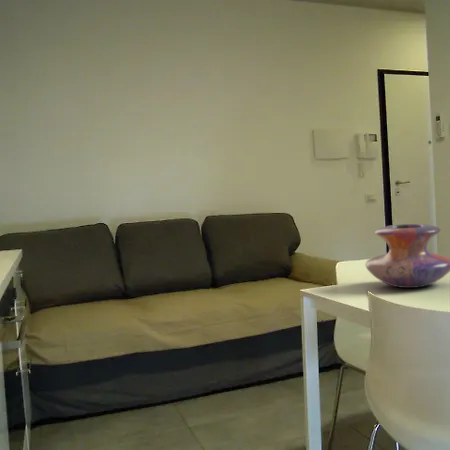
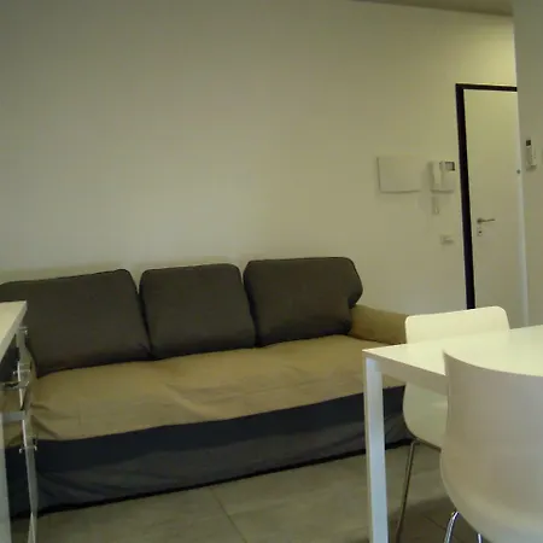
- decorative vase (408, 255)
